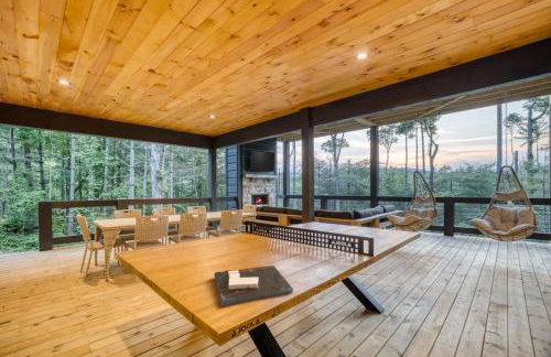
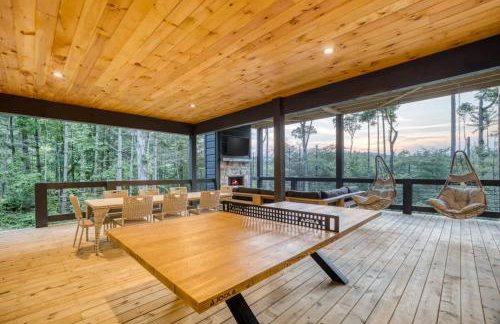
- board game (249, 280)
